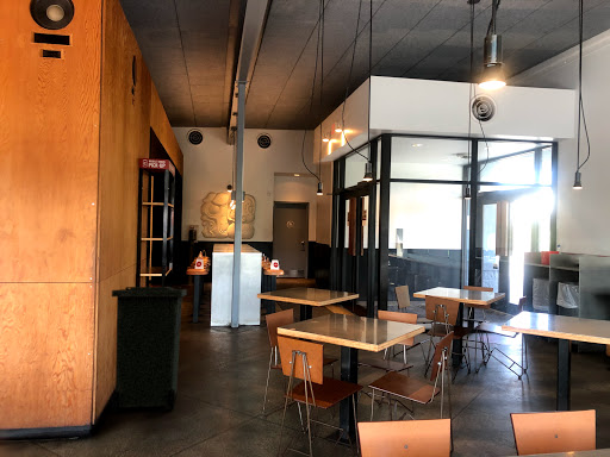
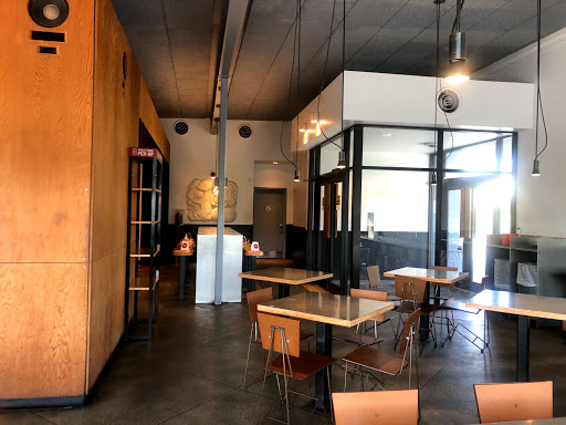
- trash bin (149, 343)
